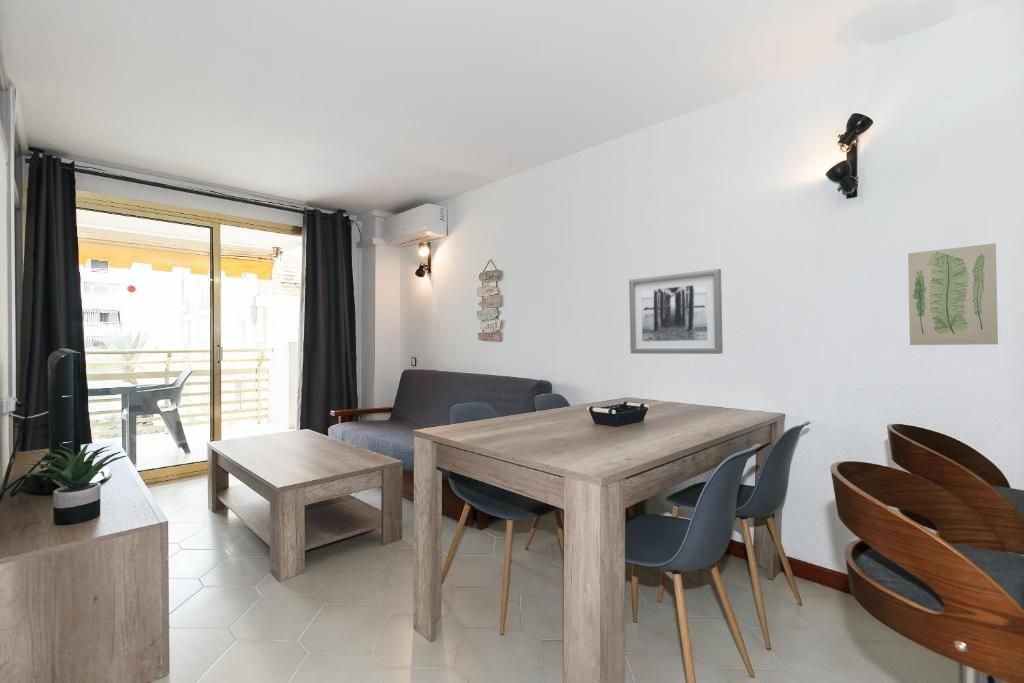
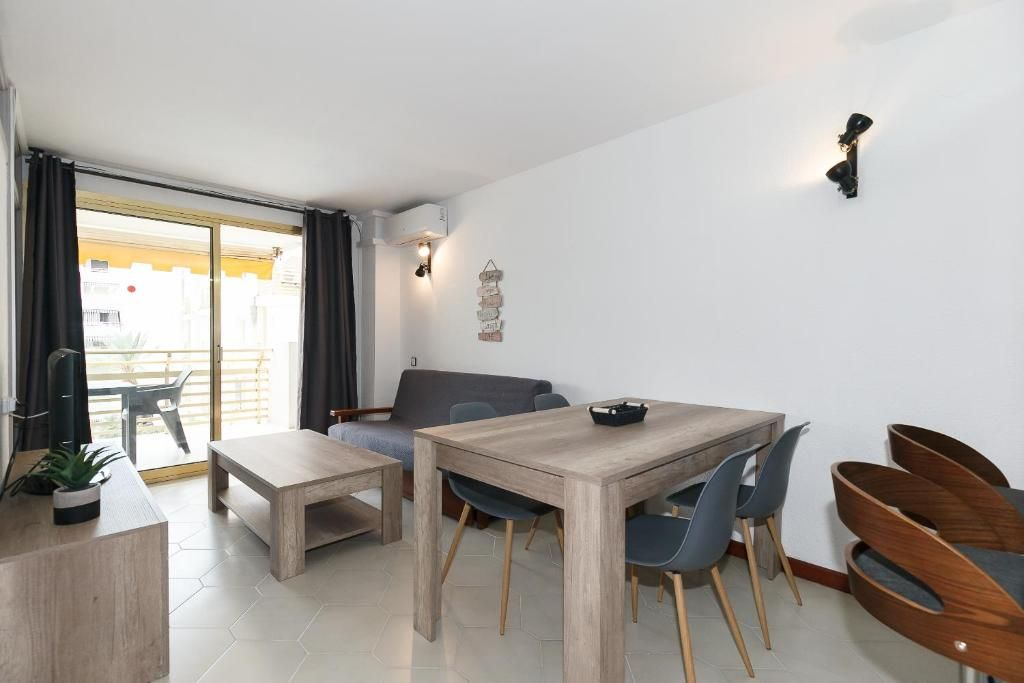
- wall art (951, 296)
- wall art (672, 314)
